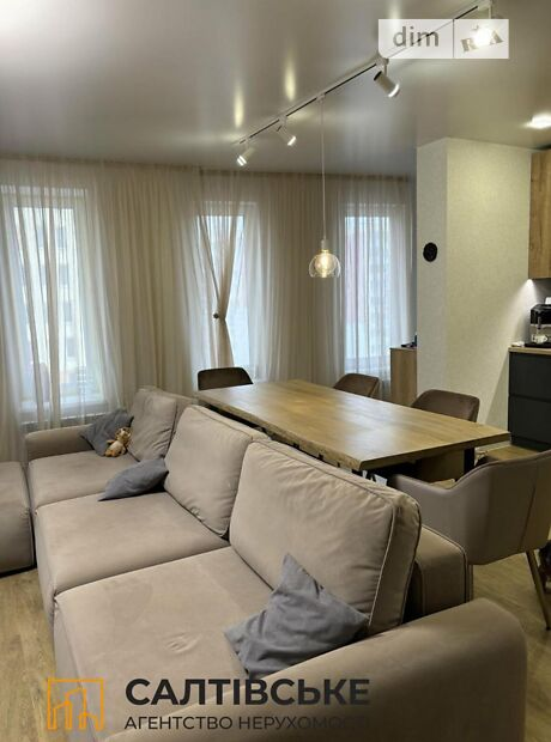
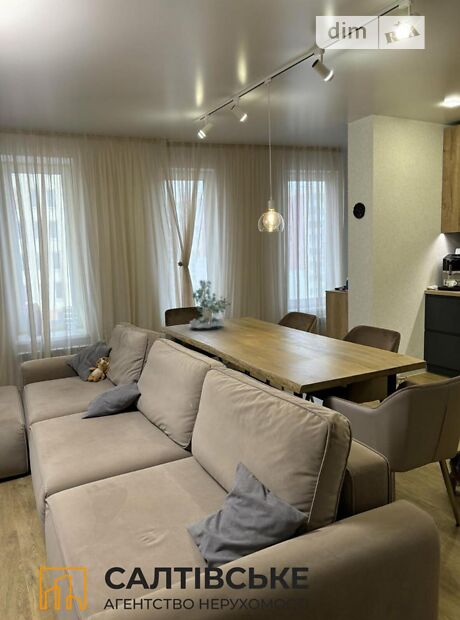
+ plant (207, 303)
